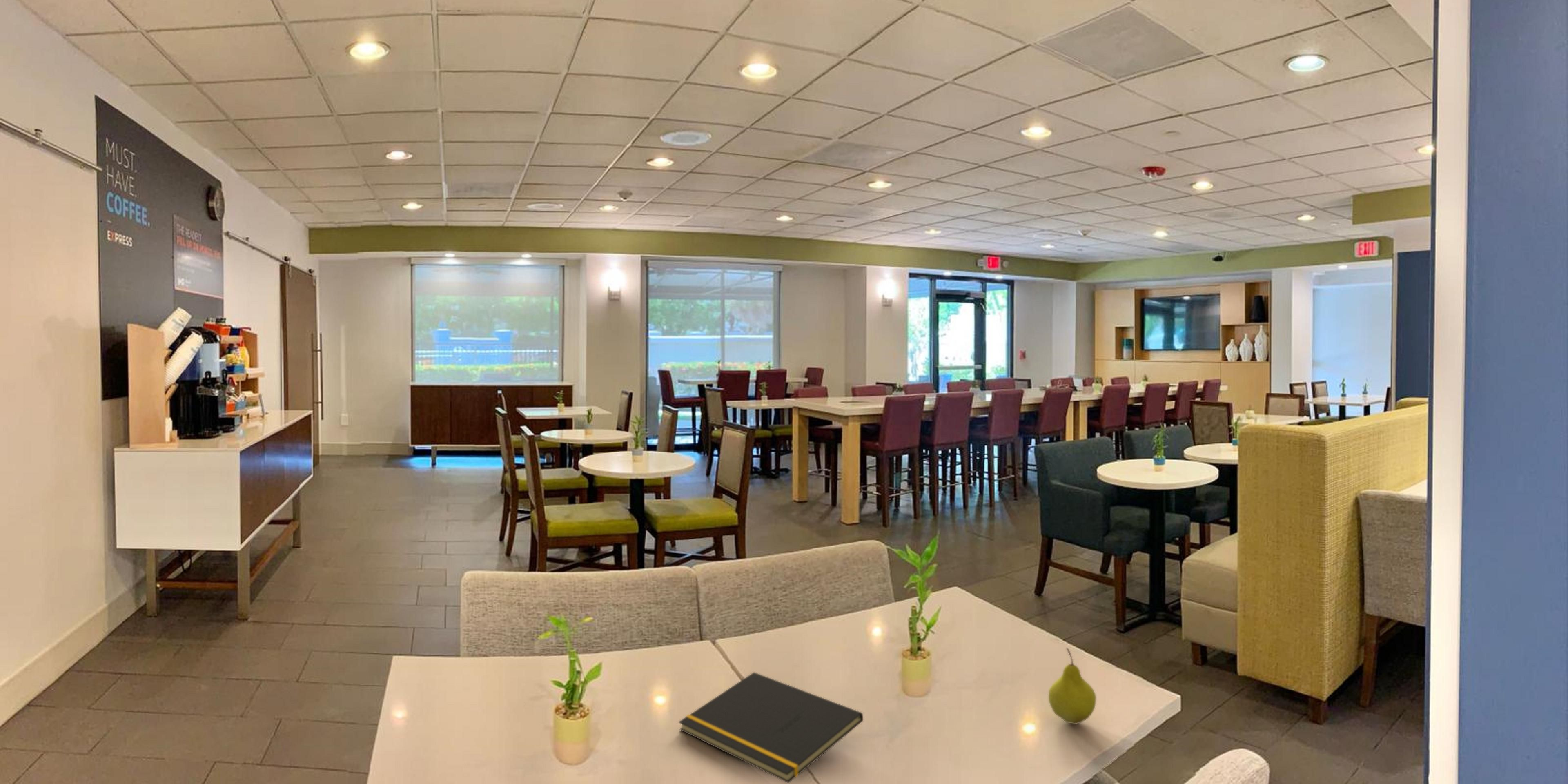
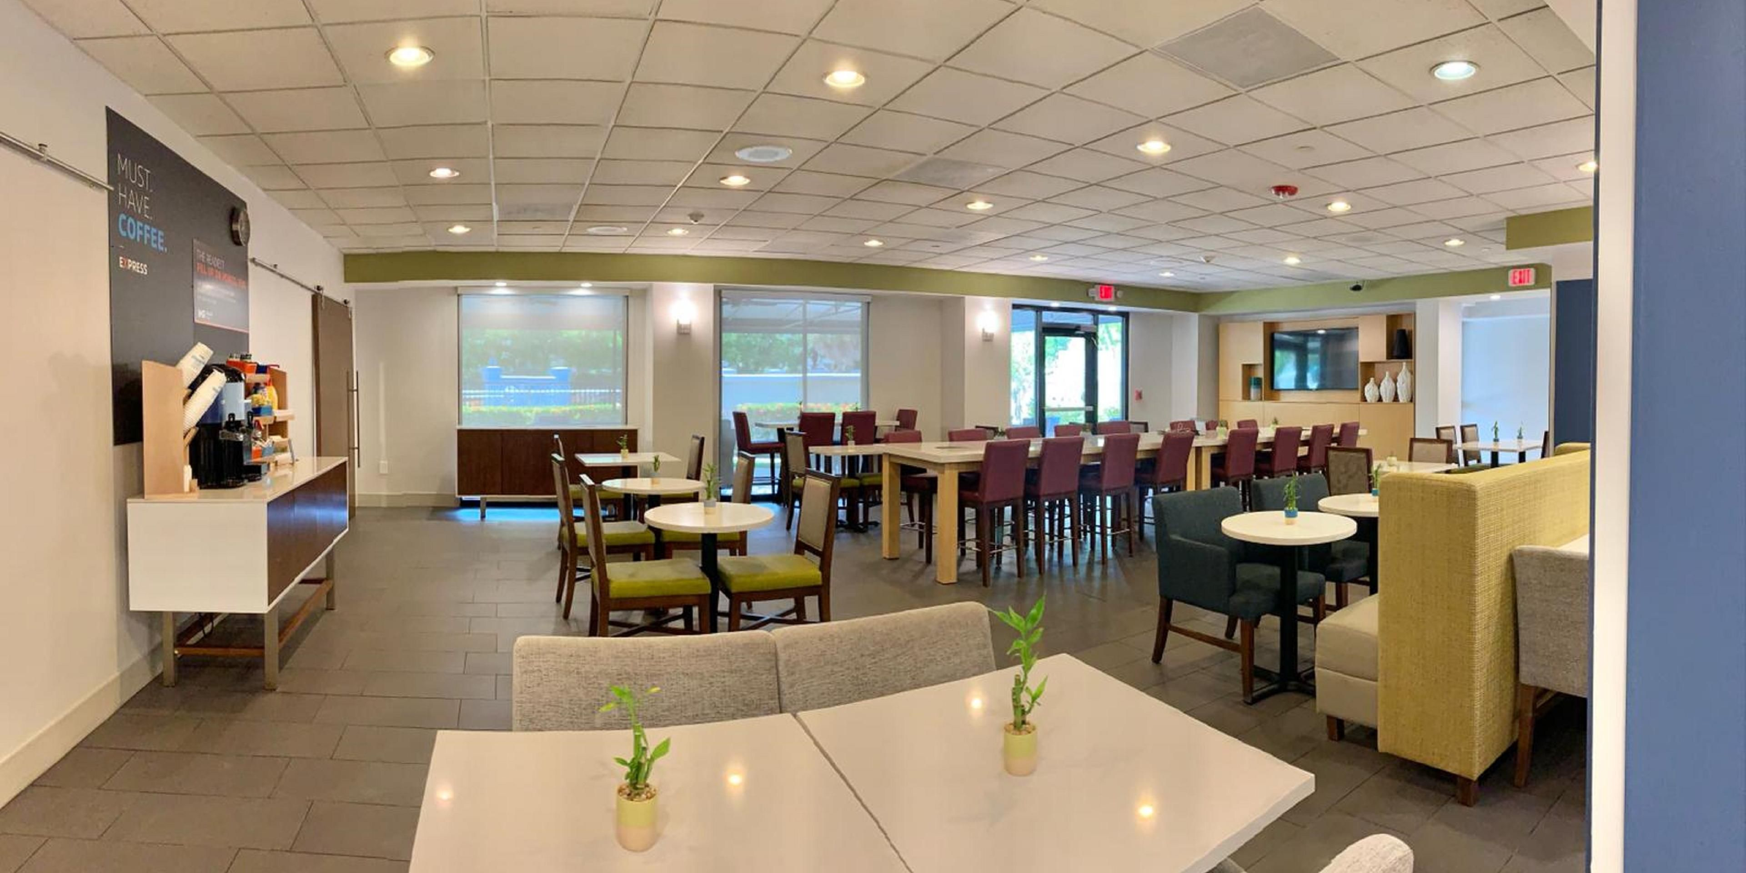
- fruit (1073, 683)
- notepad (769, 721)
